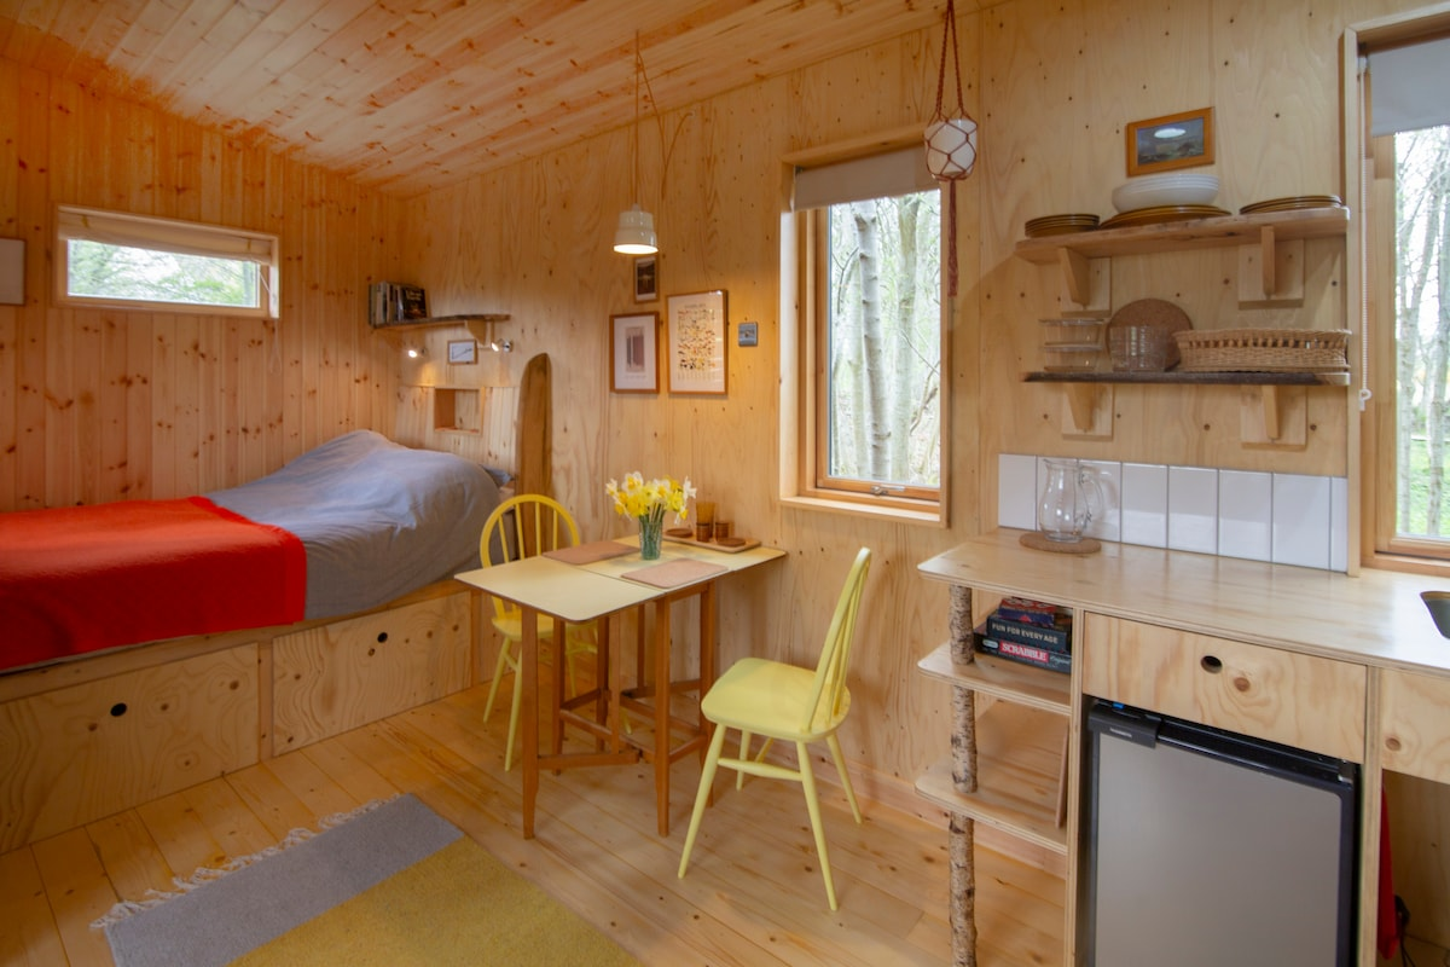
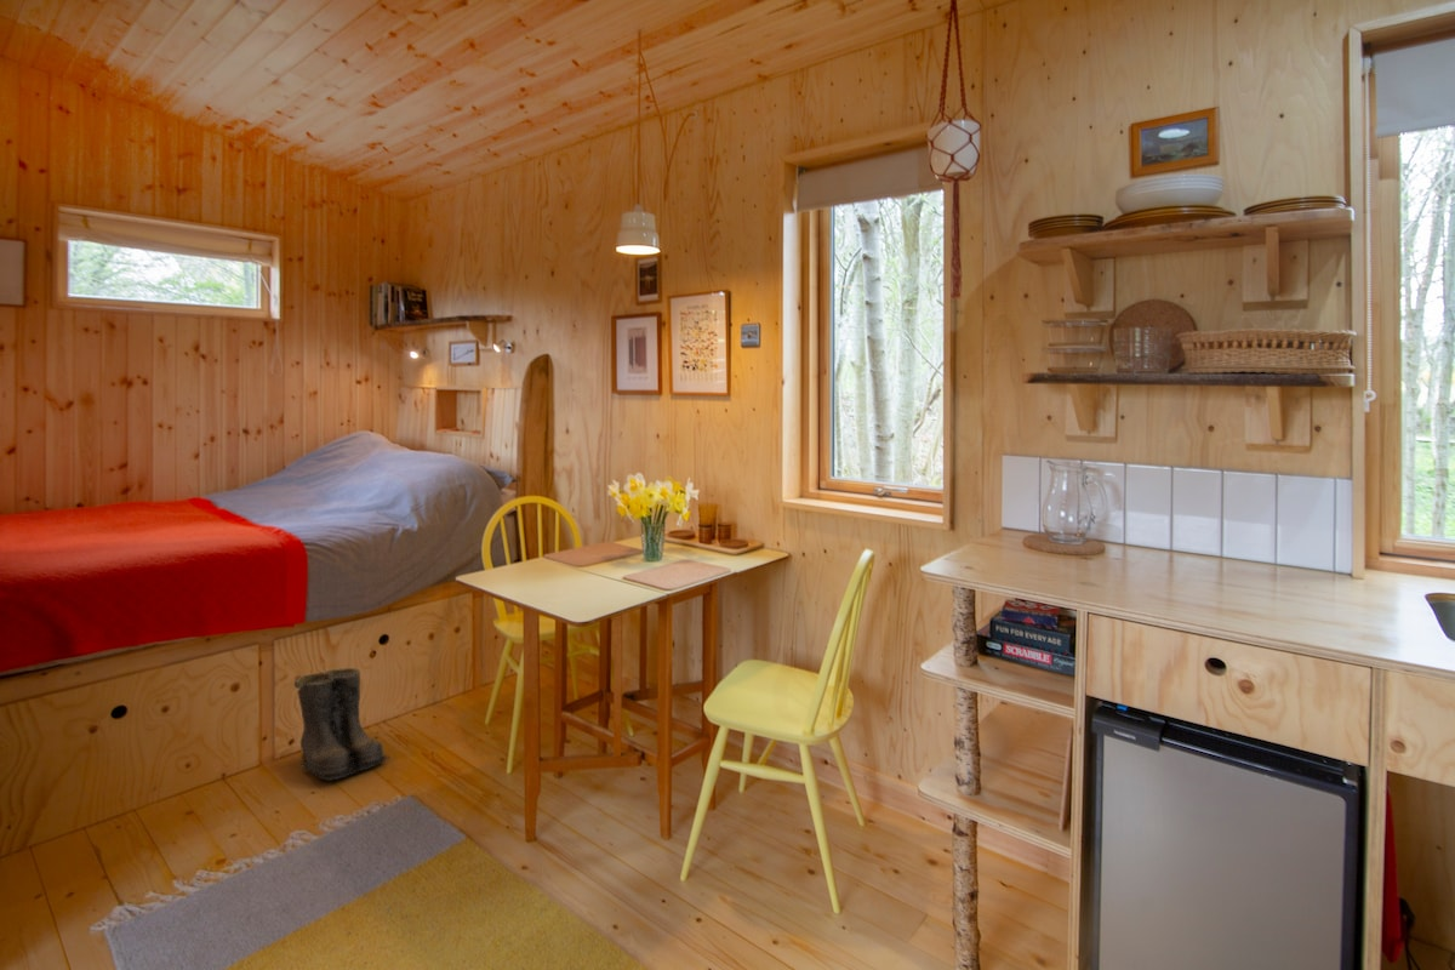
+ boots (338, 719)
